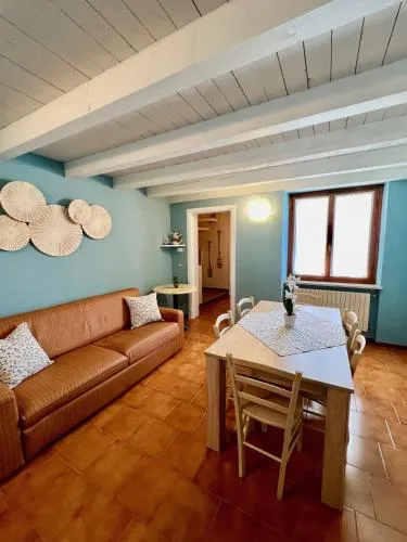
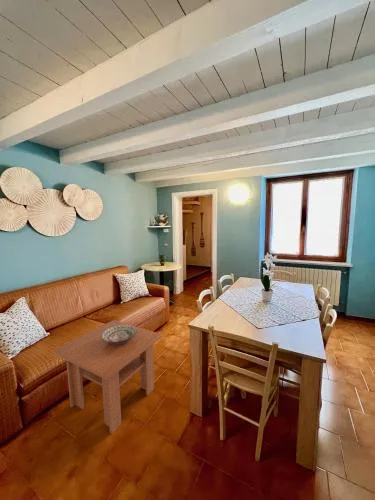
+ decorative bowl (119, 336)
+ coffee table (112, 370)
